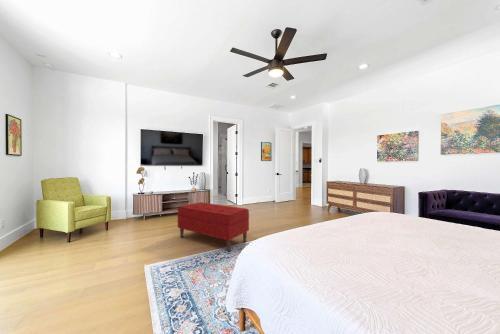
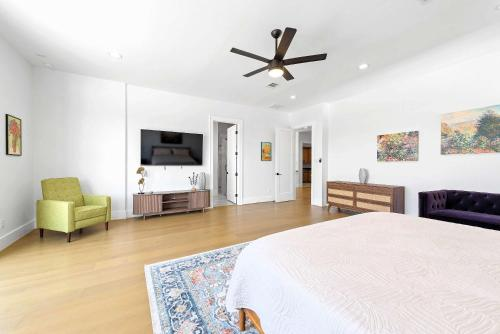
- bench (212, 223)
